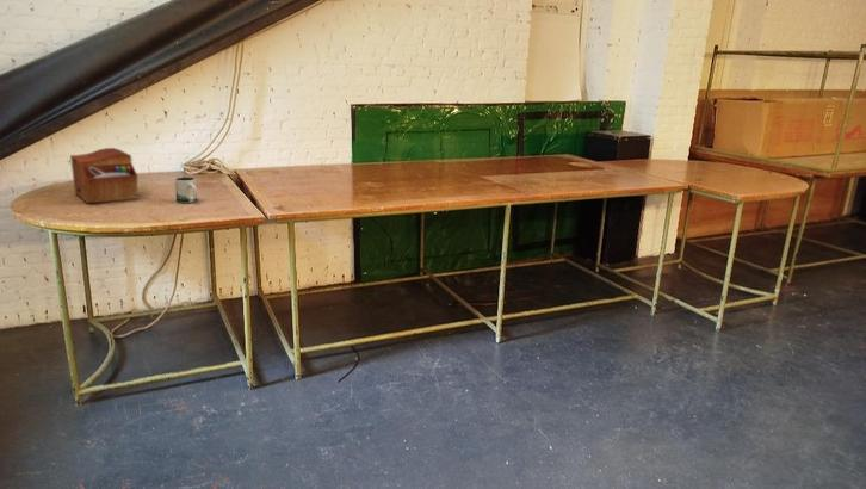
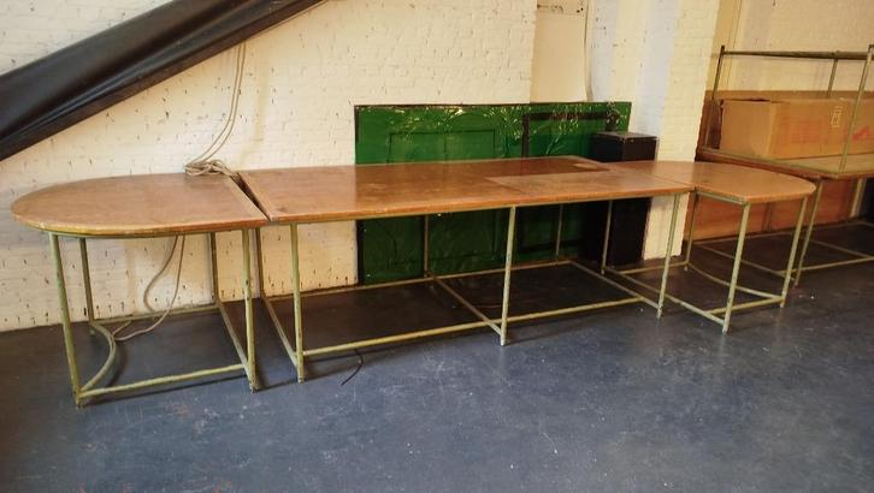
- mug (187, 190)
- sewing box (103, 174)
